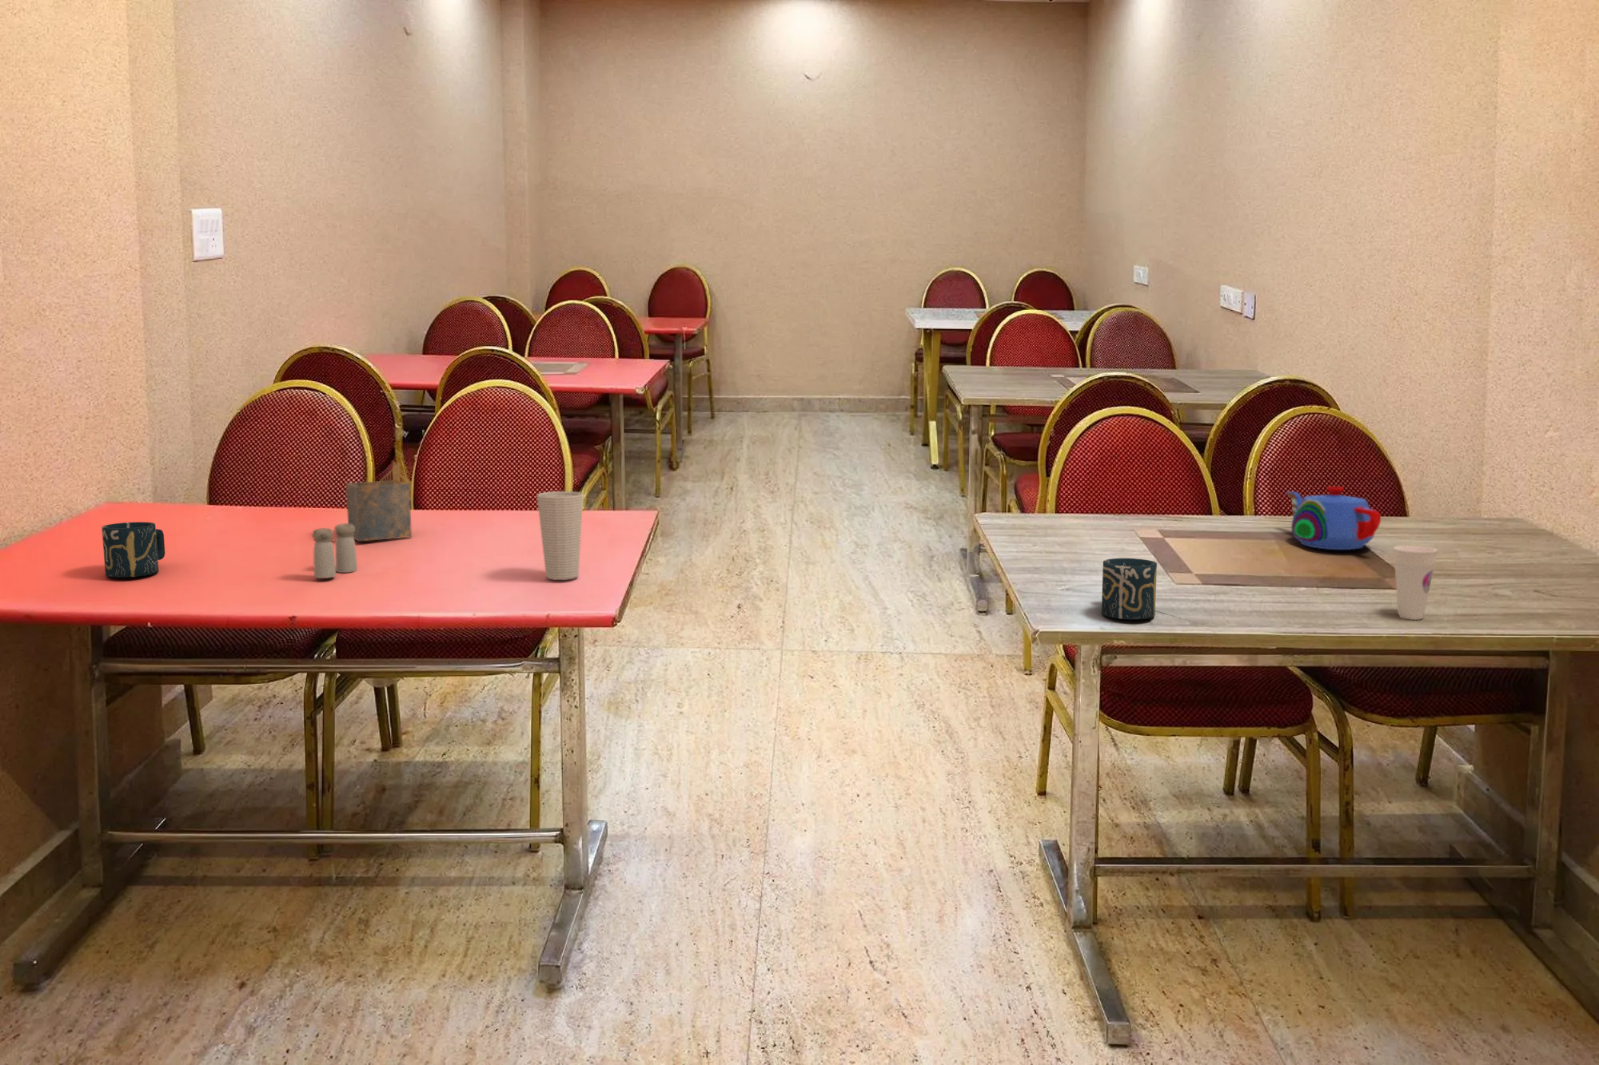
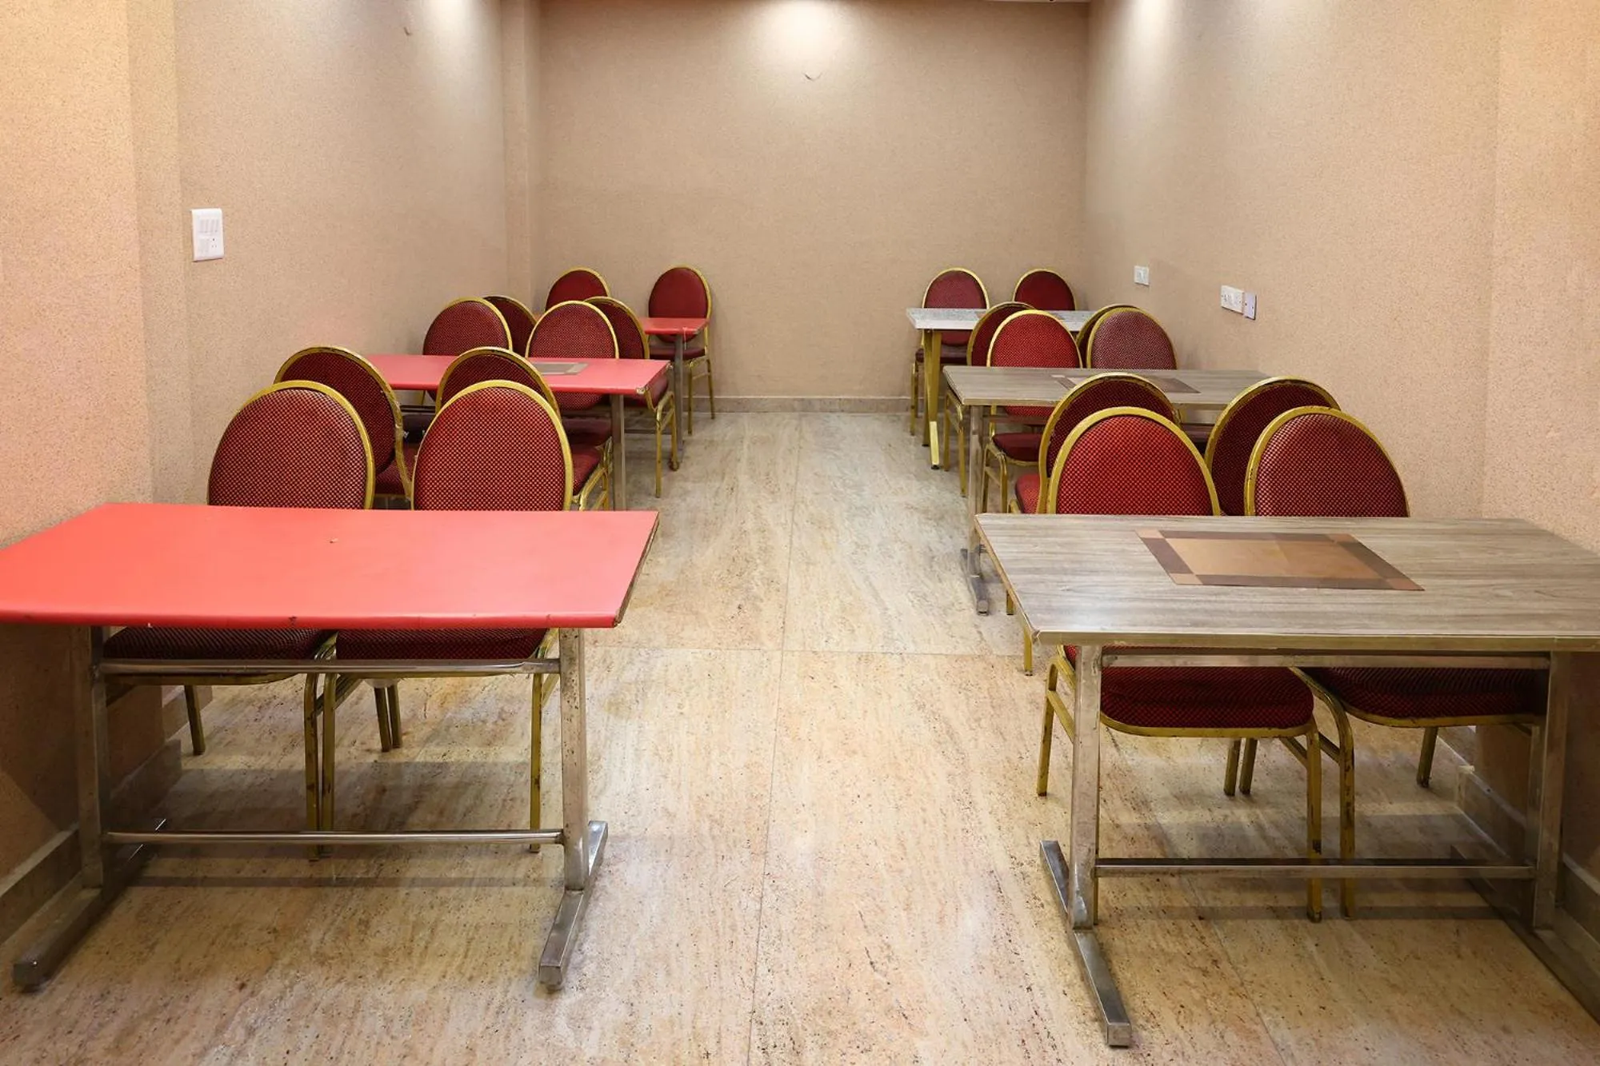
- cup (561, 535)
- salt and pepper shaker (333, 550)
- teapot (1330, 516)
- cup (1125, 586)
- cup (1412, 582)
- napkin holder (378, 500)
- cup (137, 547)
